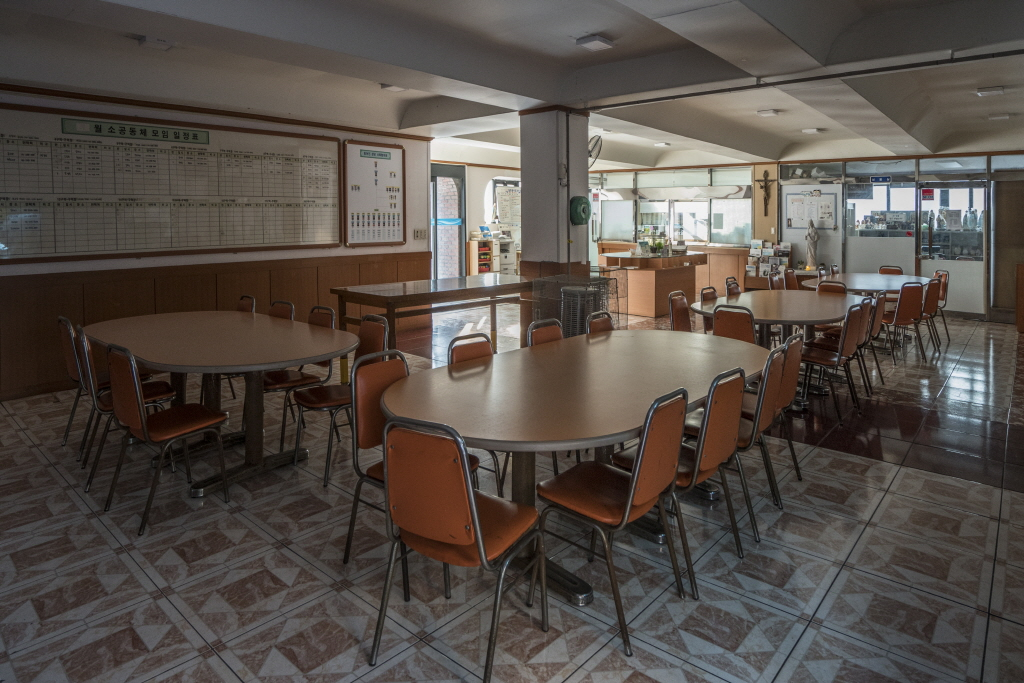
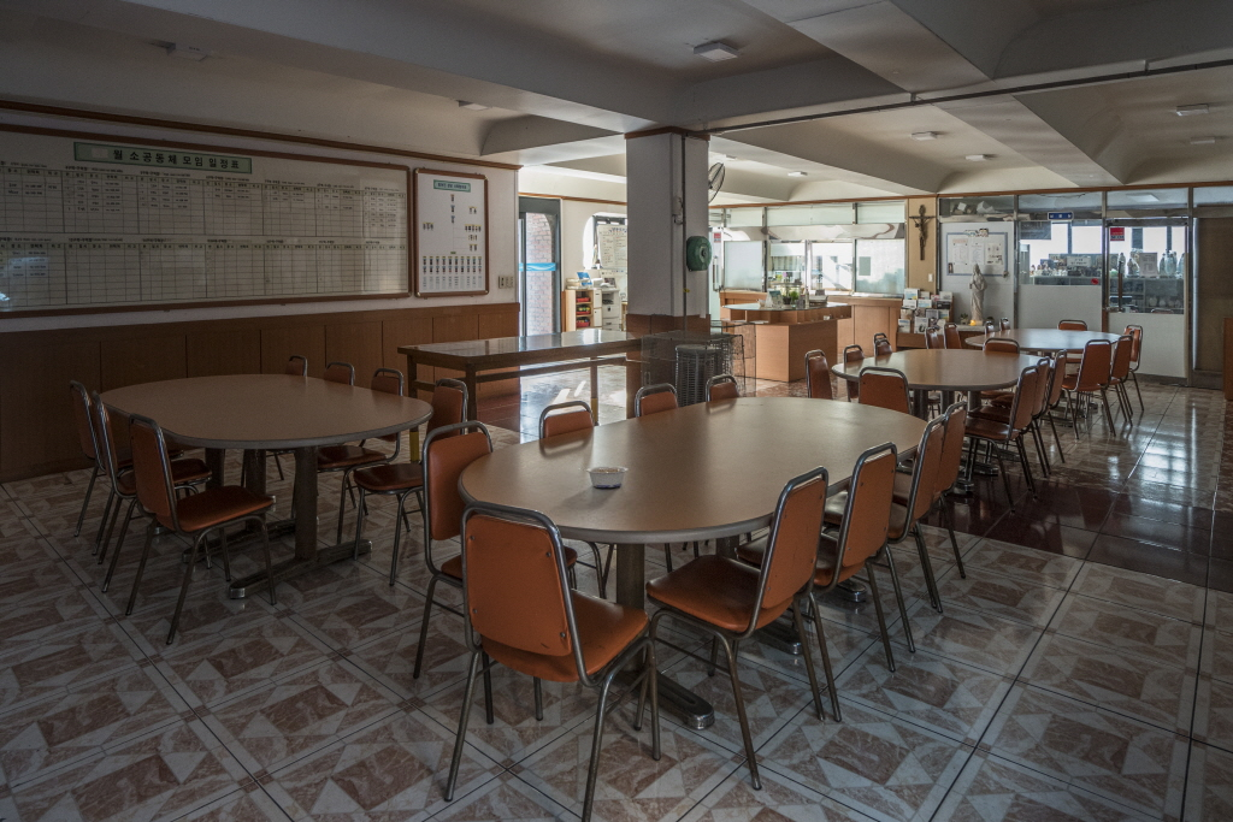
+ legume (606, 475)
